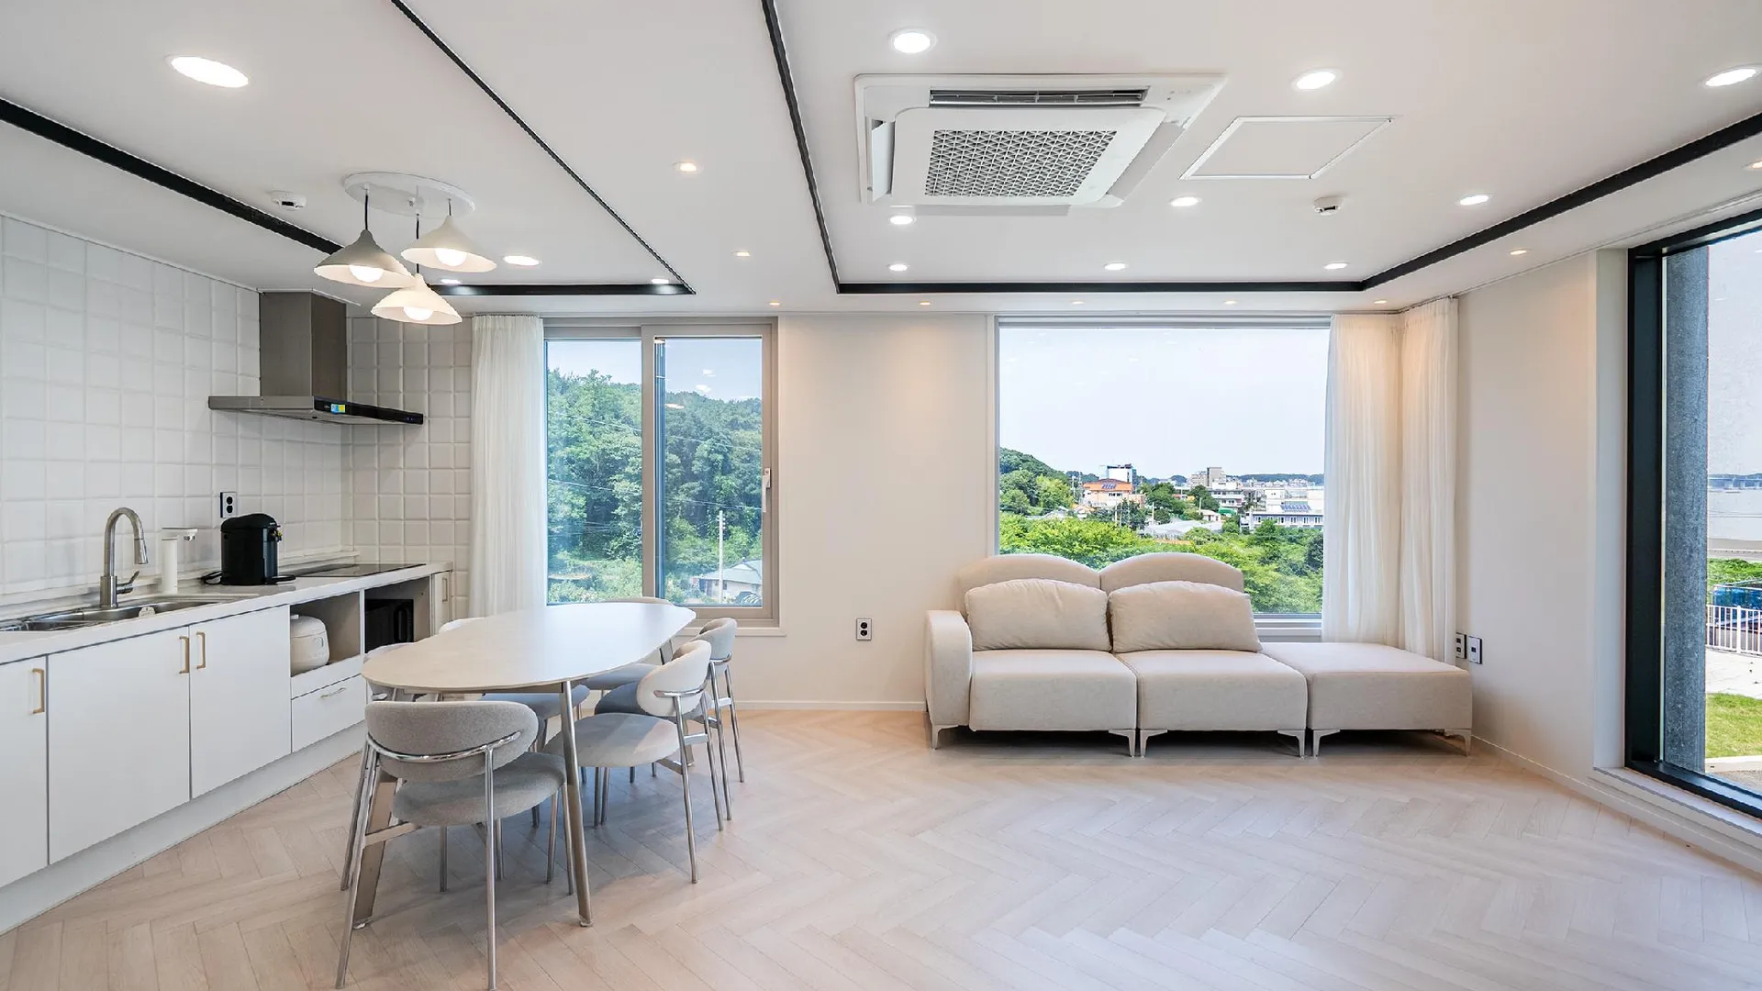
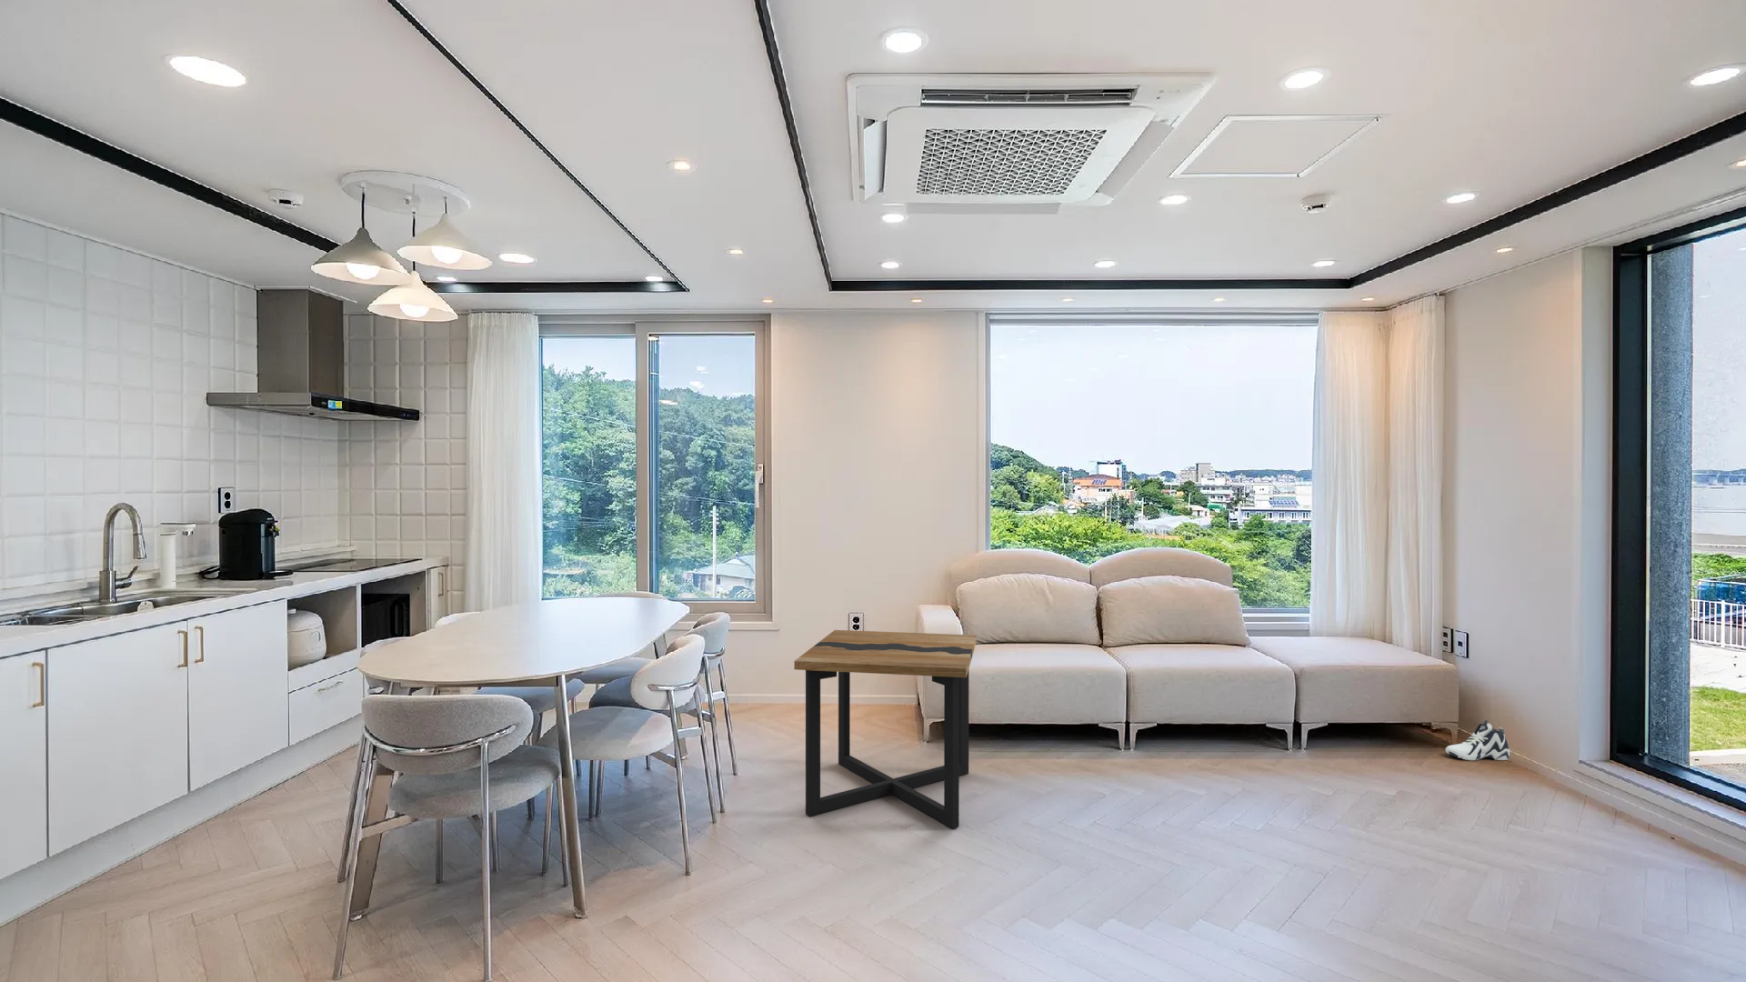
+ side table (849, 719)
+ sneaker (1477, 739)
